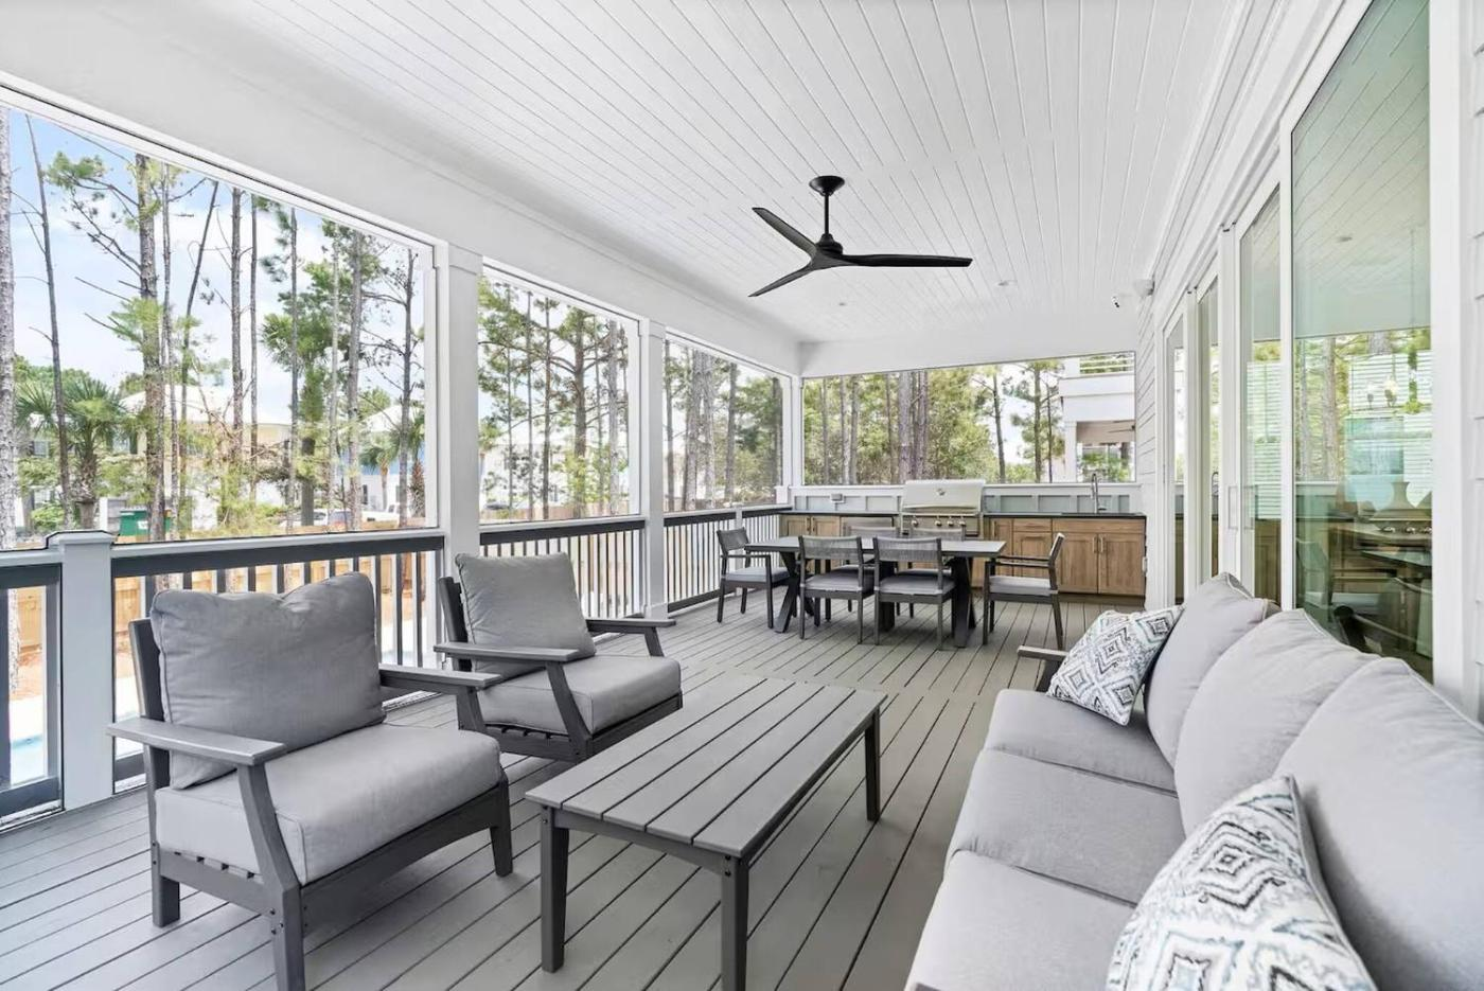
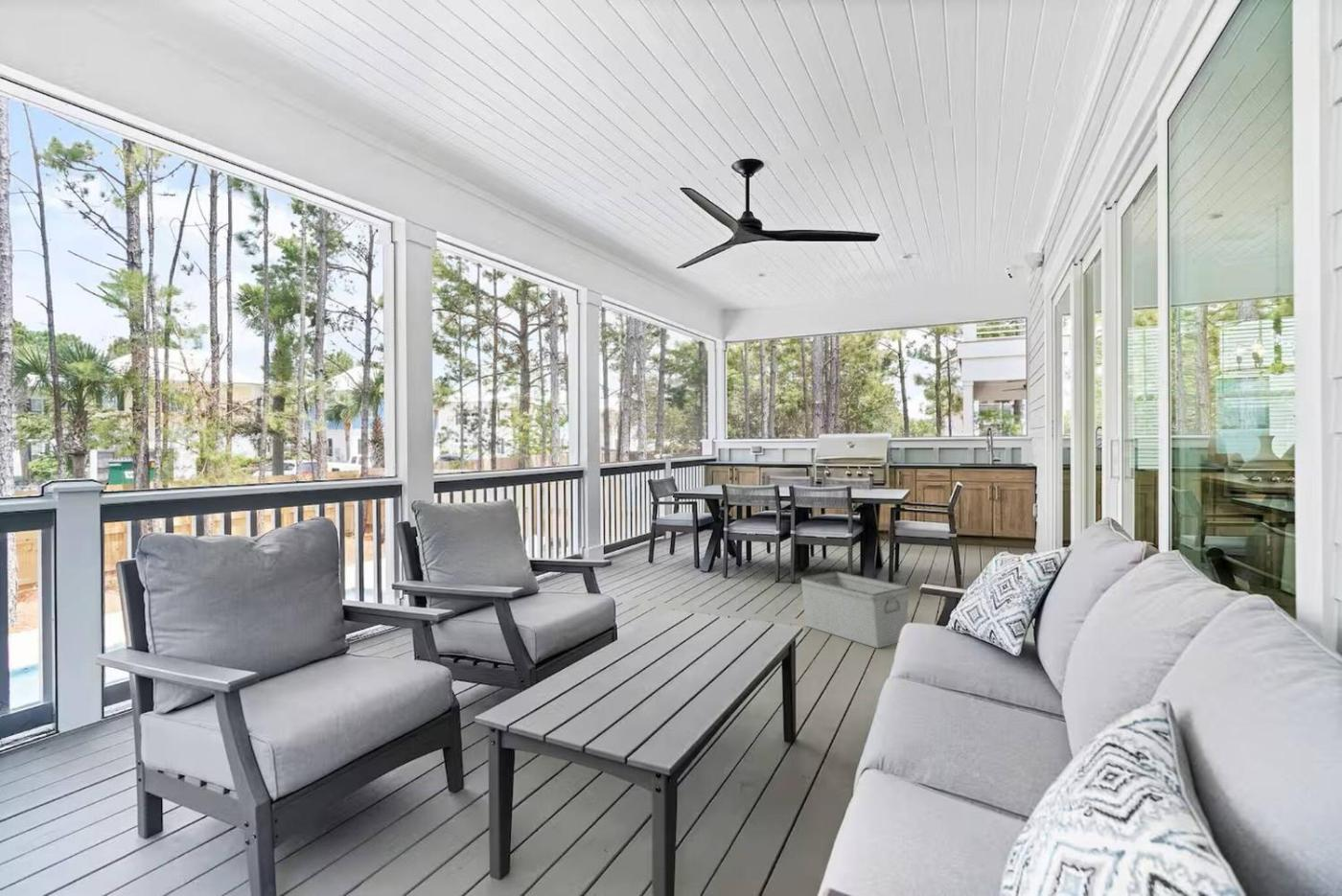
+ storage bin (853, 607)
